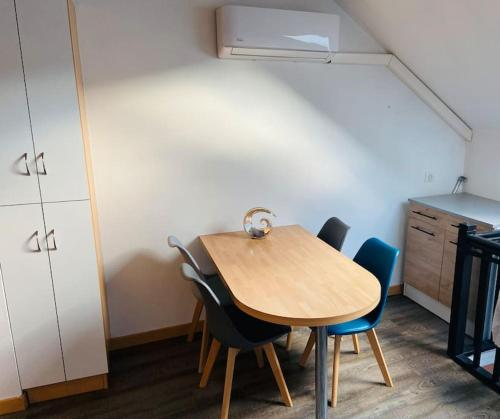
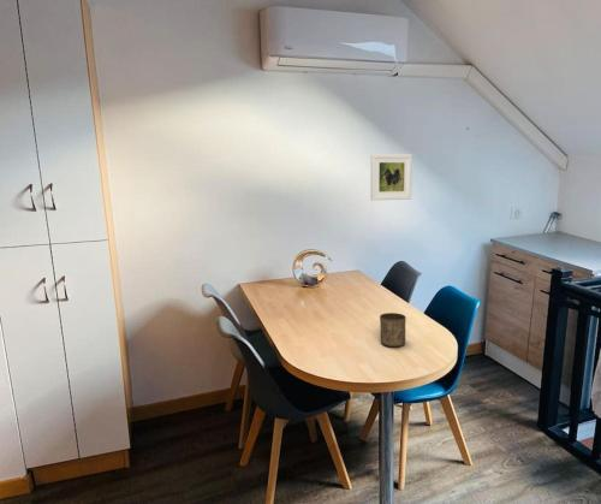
+ cup (392, 330)
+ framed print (391, 177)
